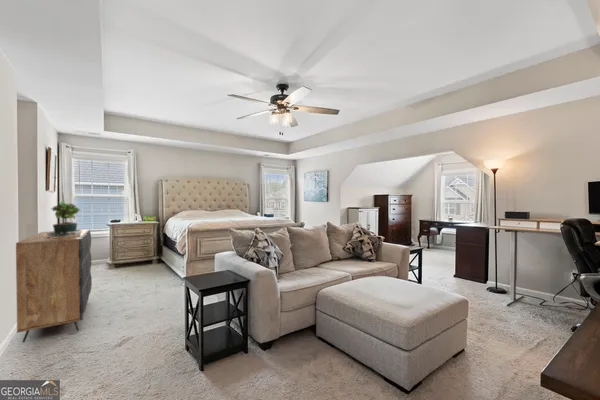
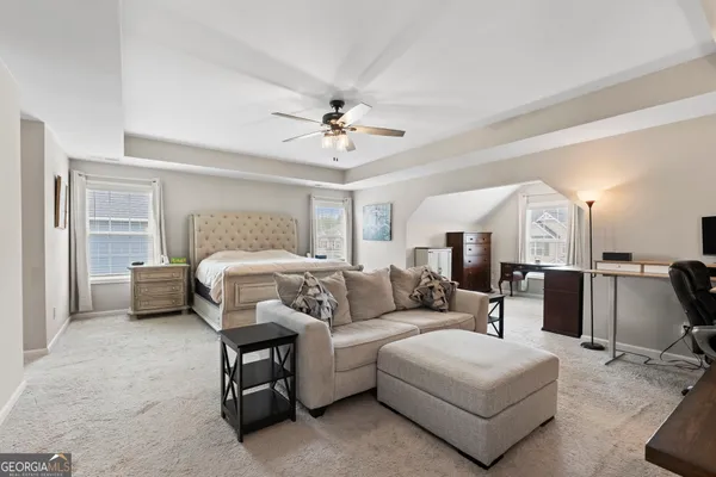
- dresser (60, 276)
- potted plant (67, 217)
